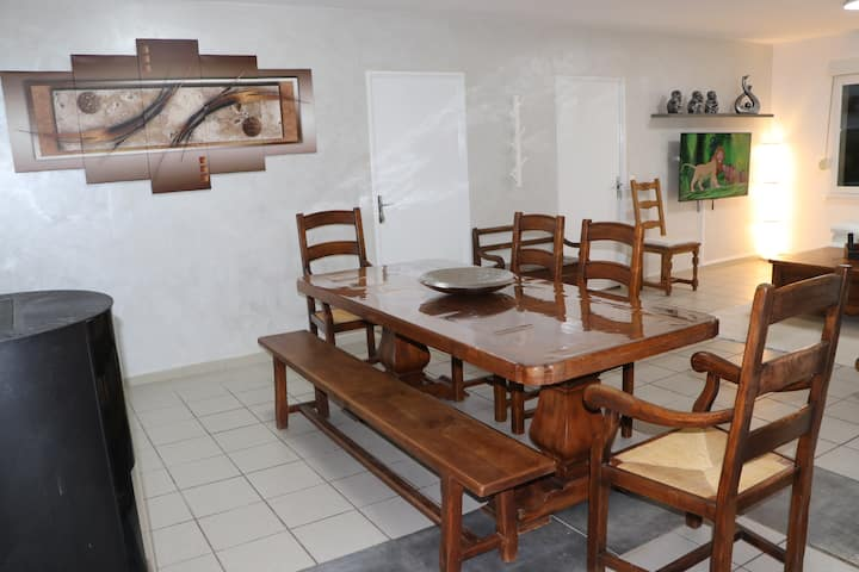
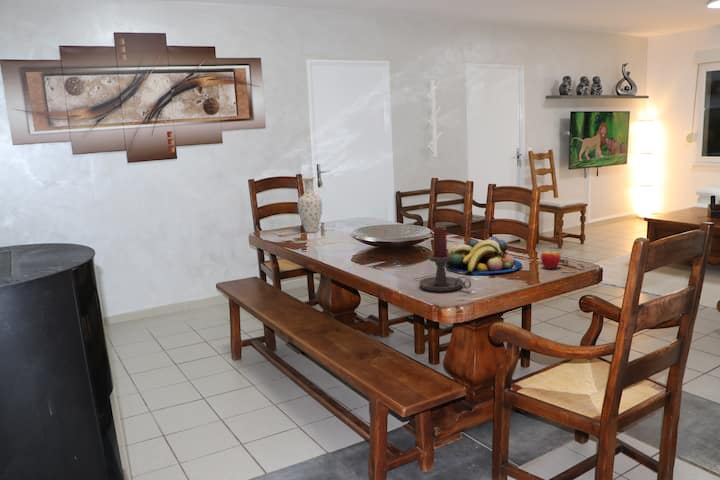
+ apple (550, 257)
+ vase (309, 204)
+ candle holder (445, 257)
+ fruit bowl (483, 252)
